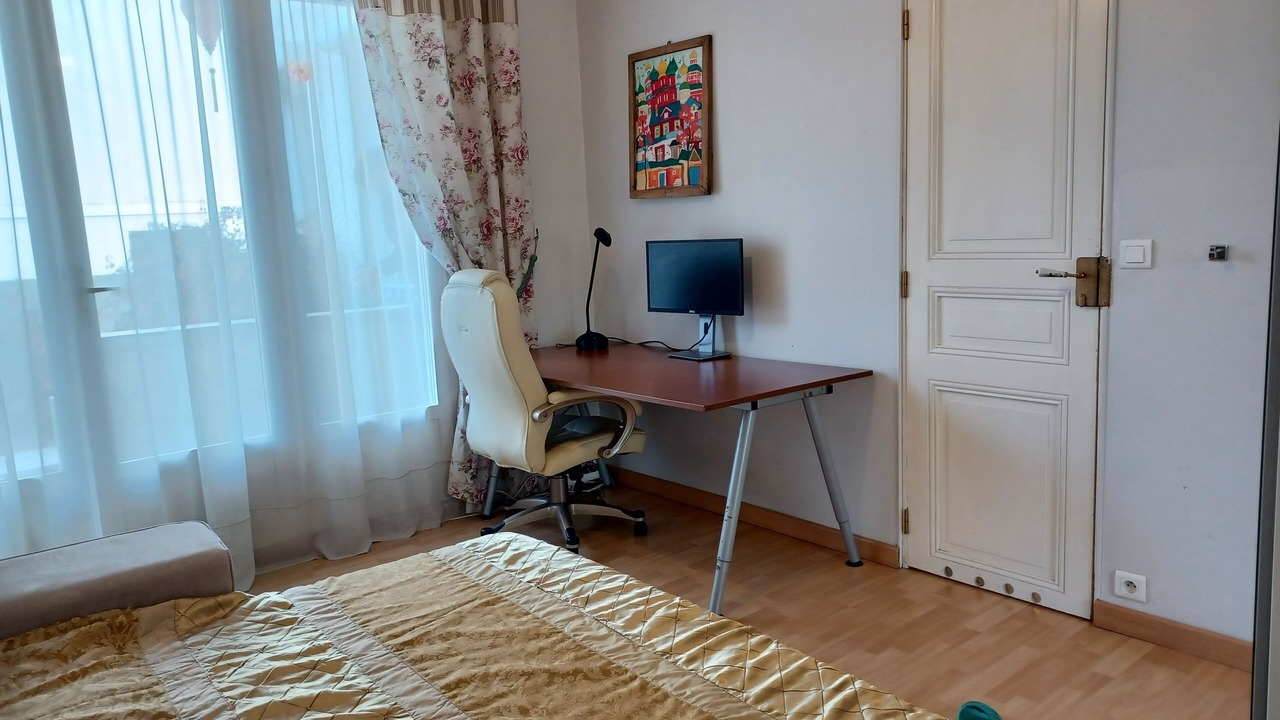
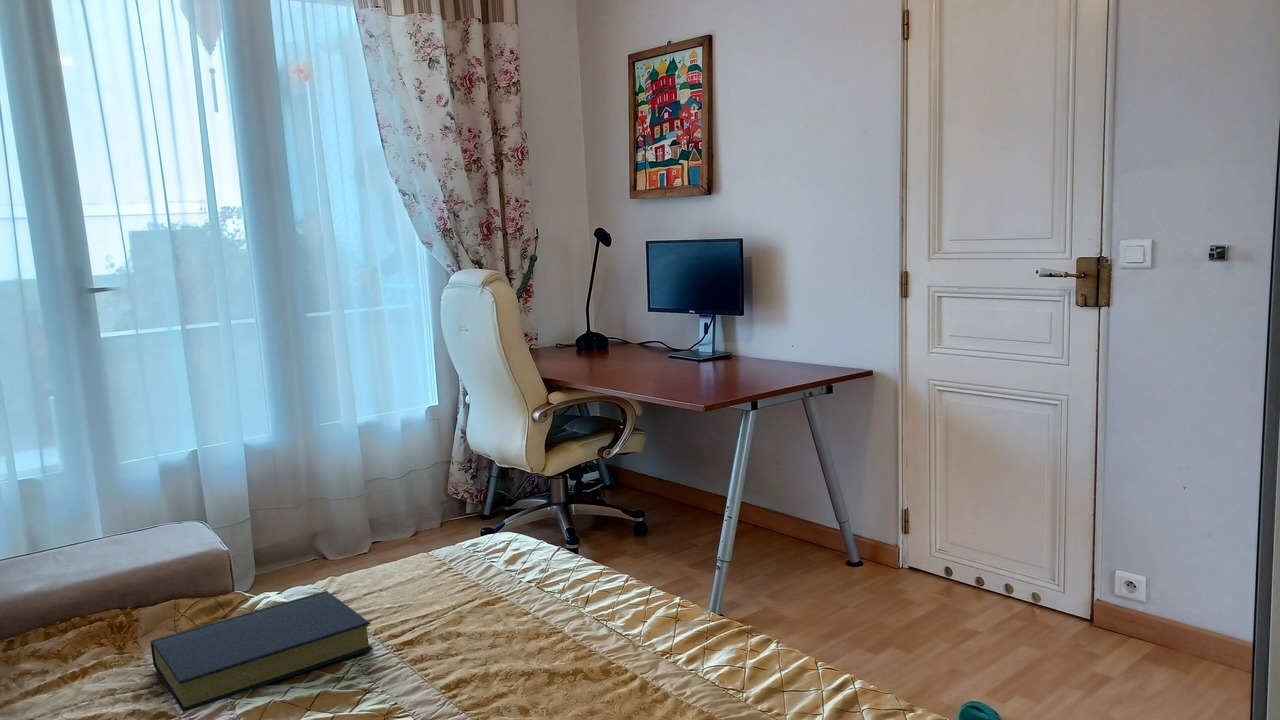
+ hardback book (262, 644)
